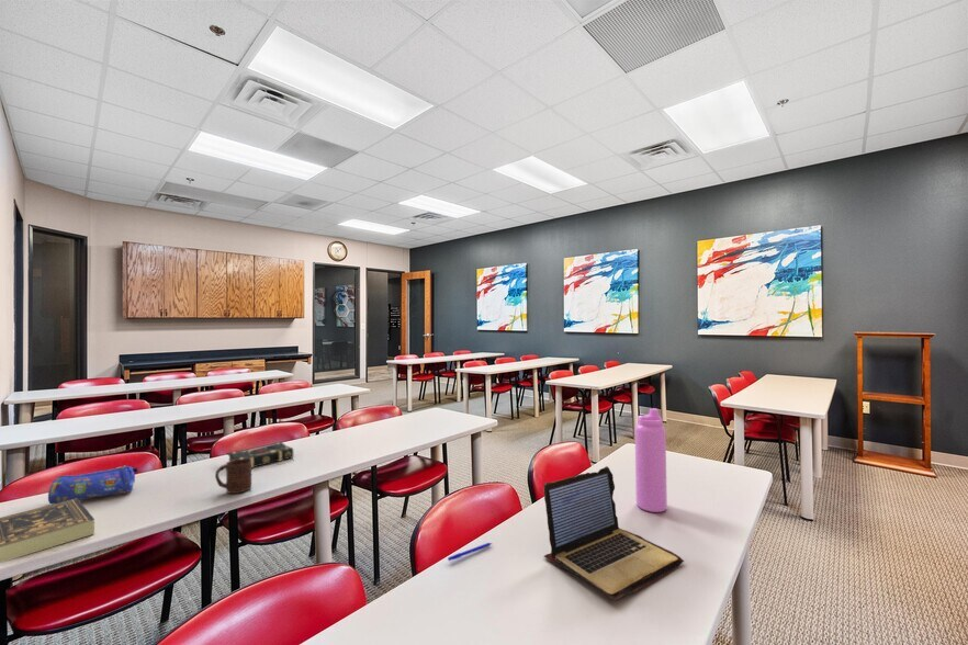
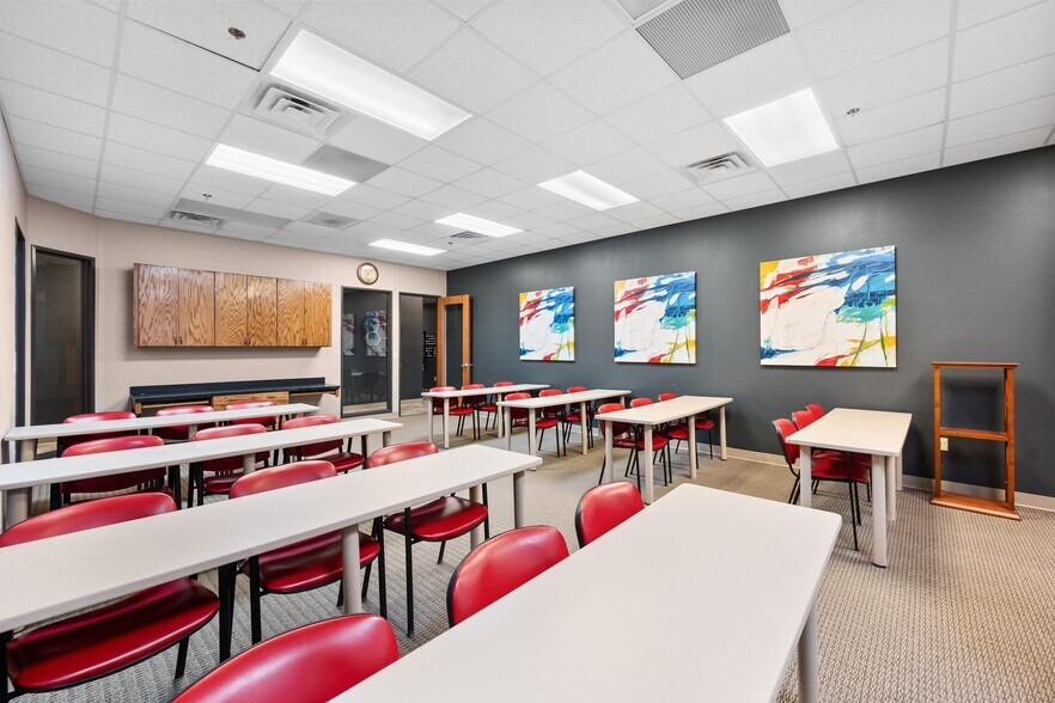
- pencil case (94, 483)
- book (263, 454)
- laptop (611, 523)
- cup (235, 476)
- pen (471, 551)
- water bottle (650, 457)
- book (41, 527)
